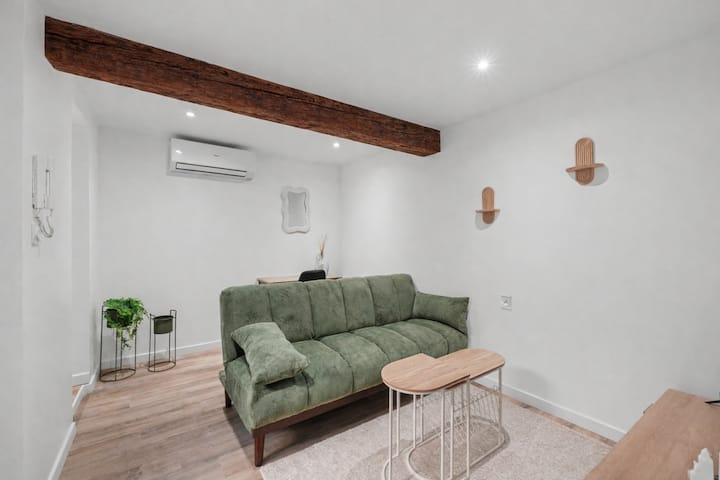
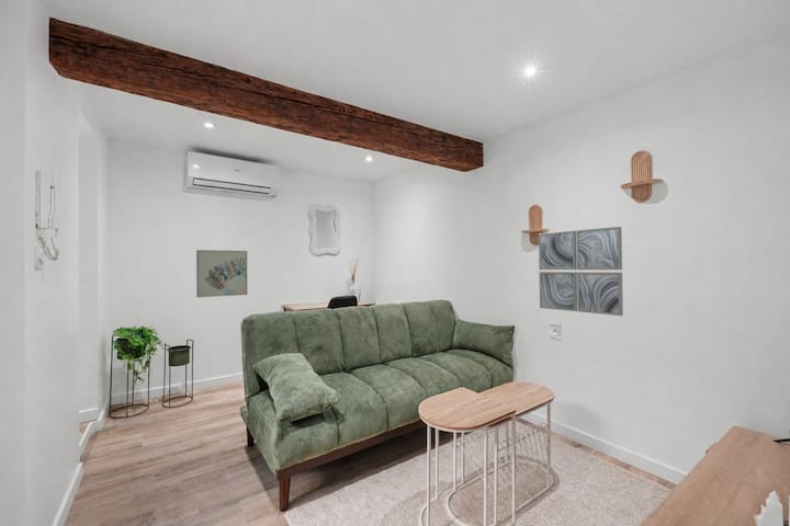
+ wall art (223, 273)
+ wall art (576, 272)
